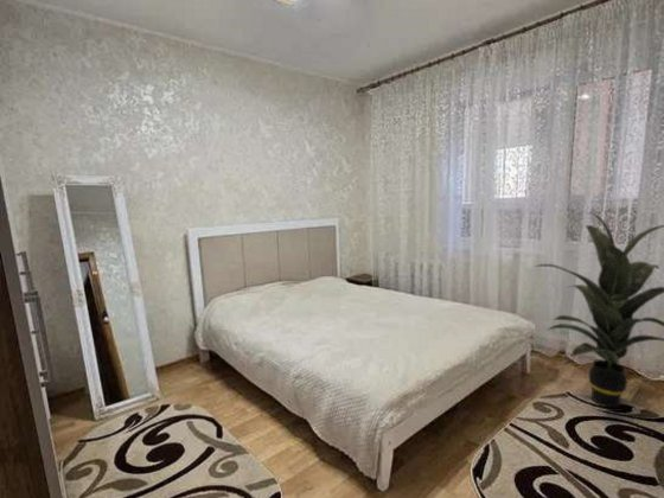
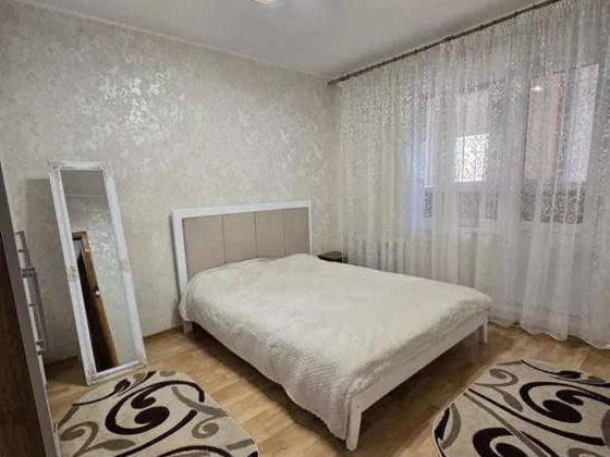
- indoor plant (605, 308)
